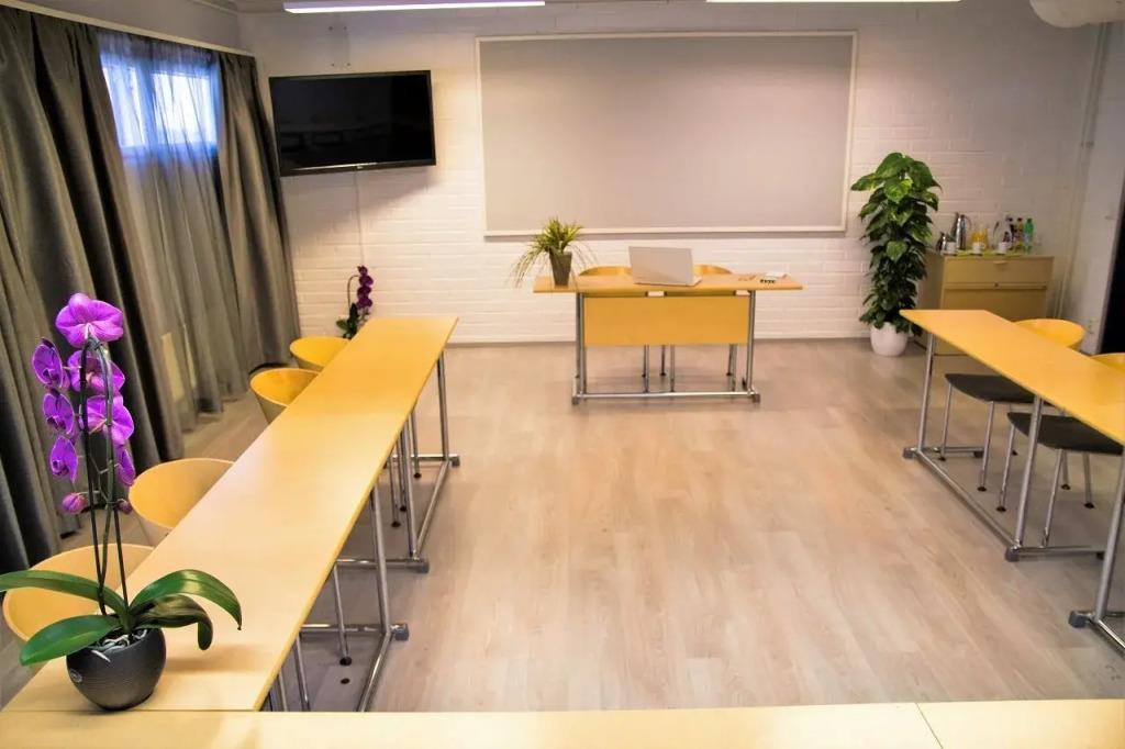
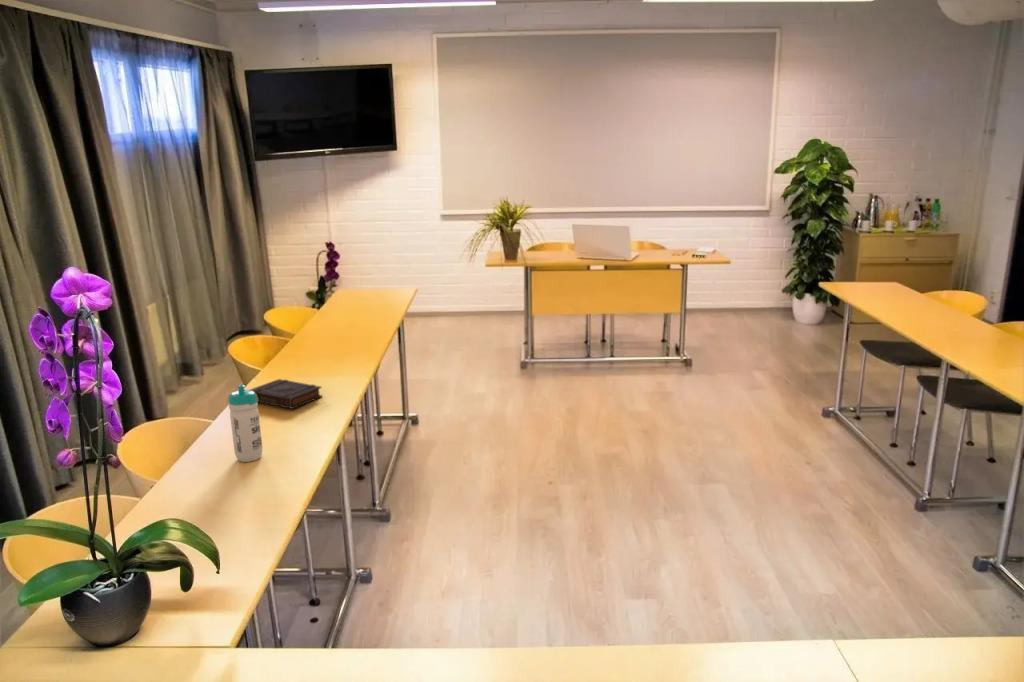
+ book (284, 393)
+ water bottle (245, 421)
